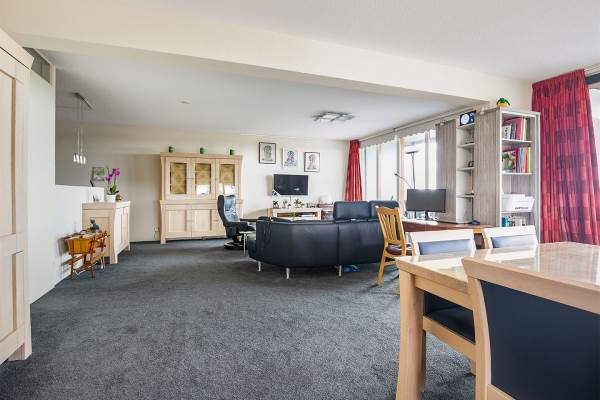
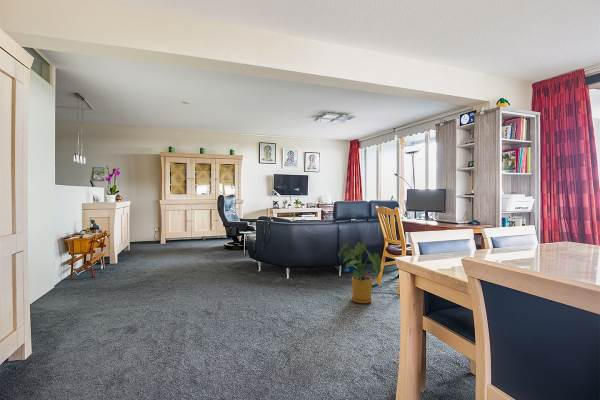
+ house plant (359, 272)
